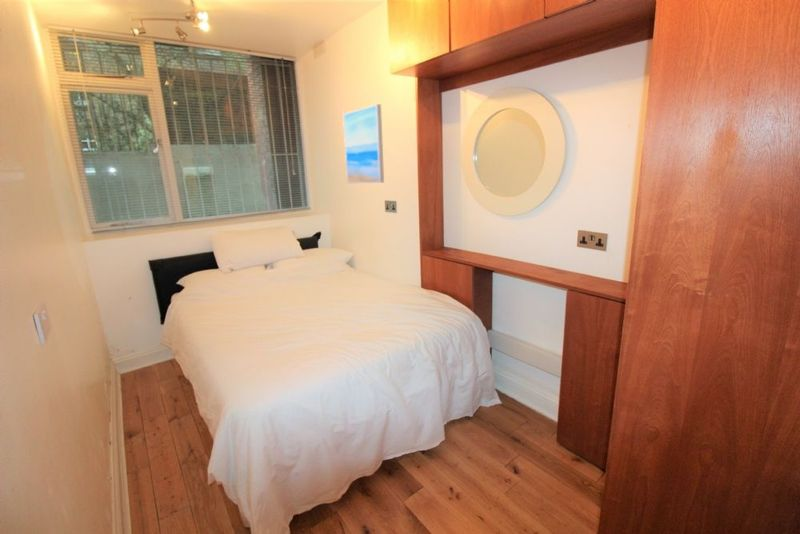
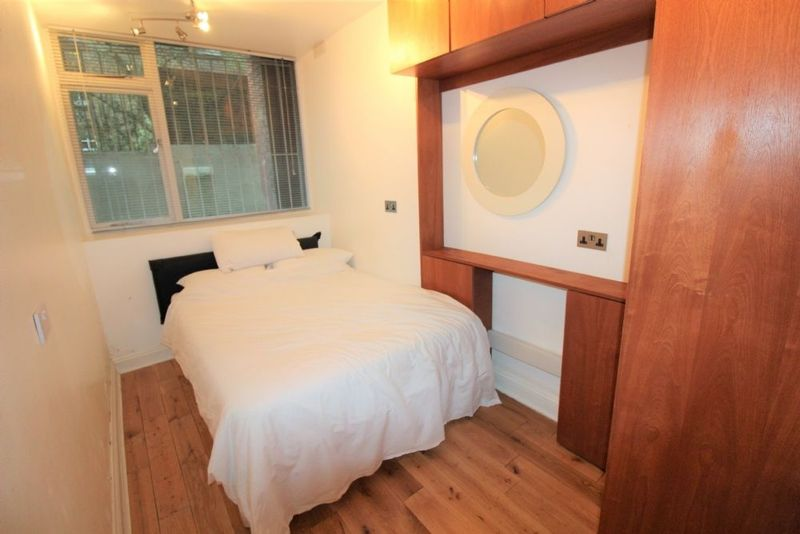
- wall art (362, 147)
